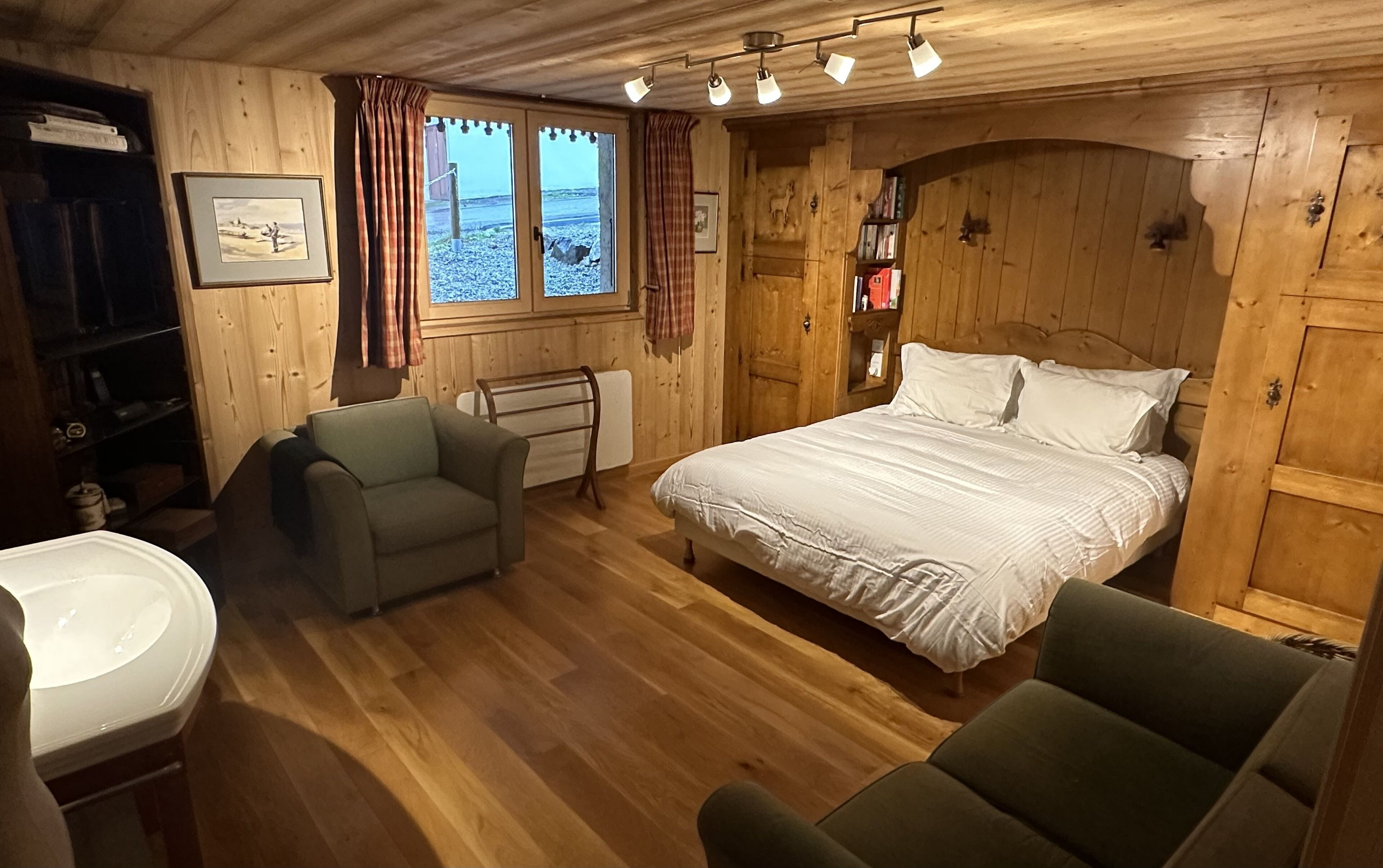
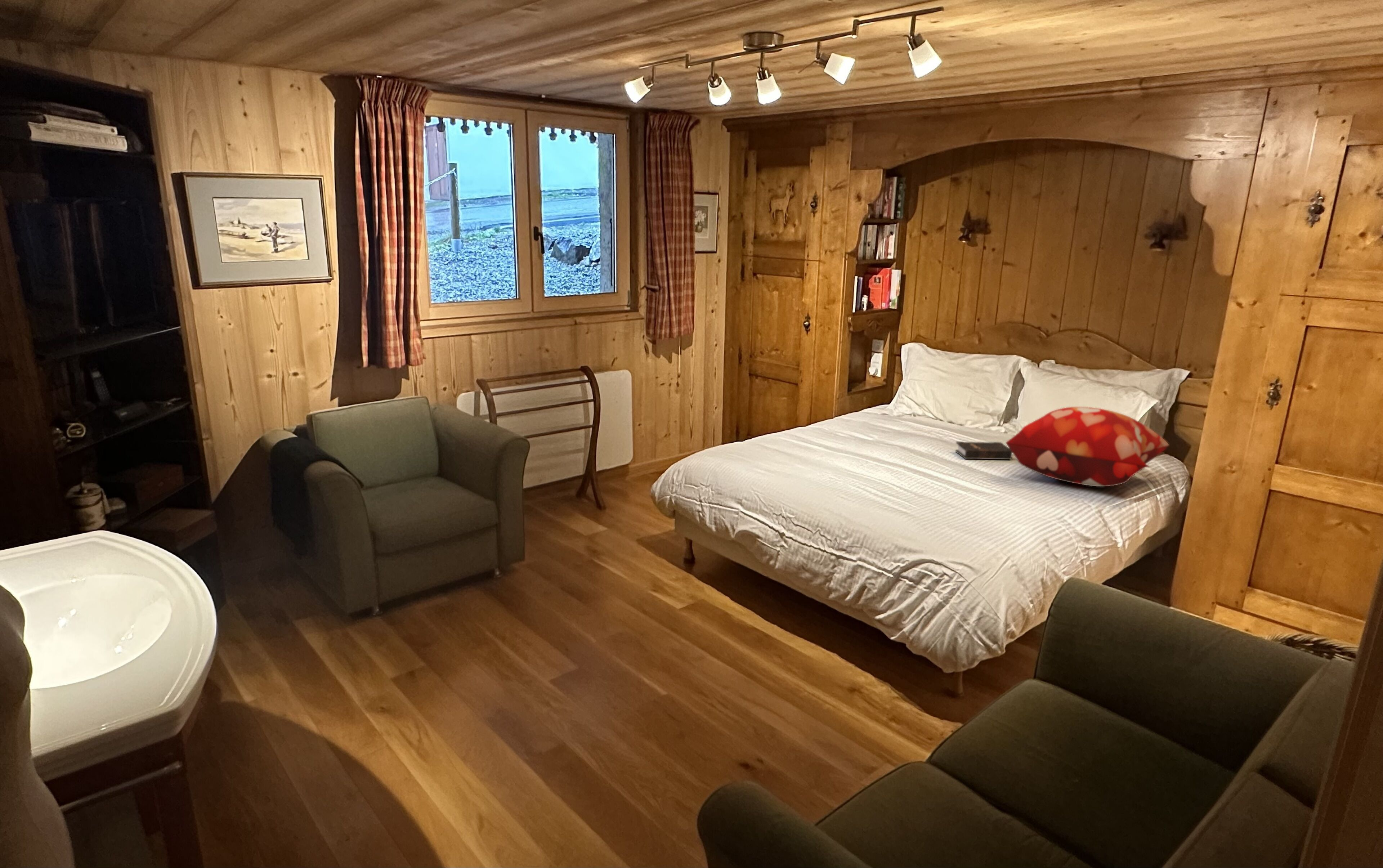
+ decorative pillow (1089, 444)
+ hardback book (983, 451)
